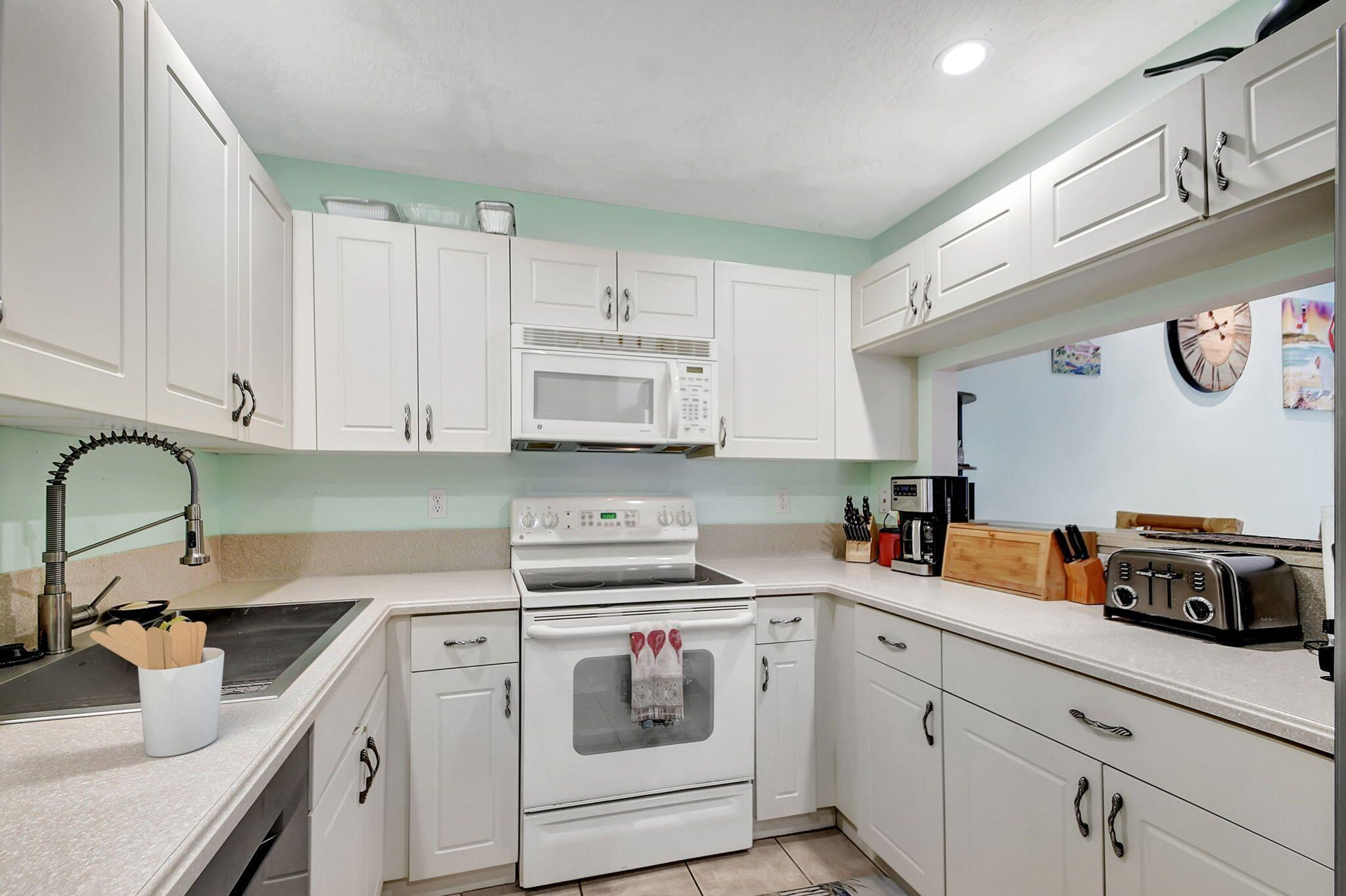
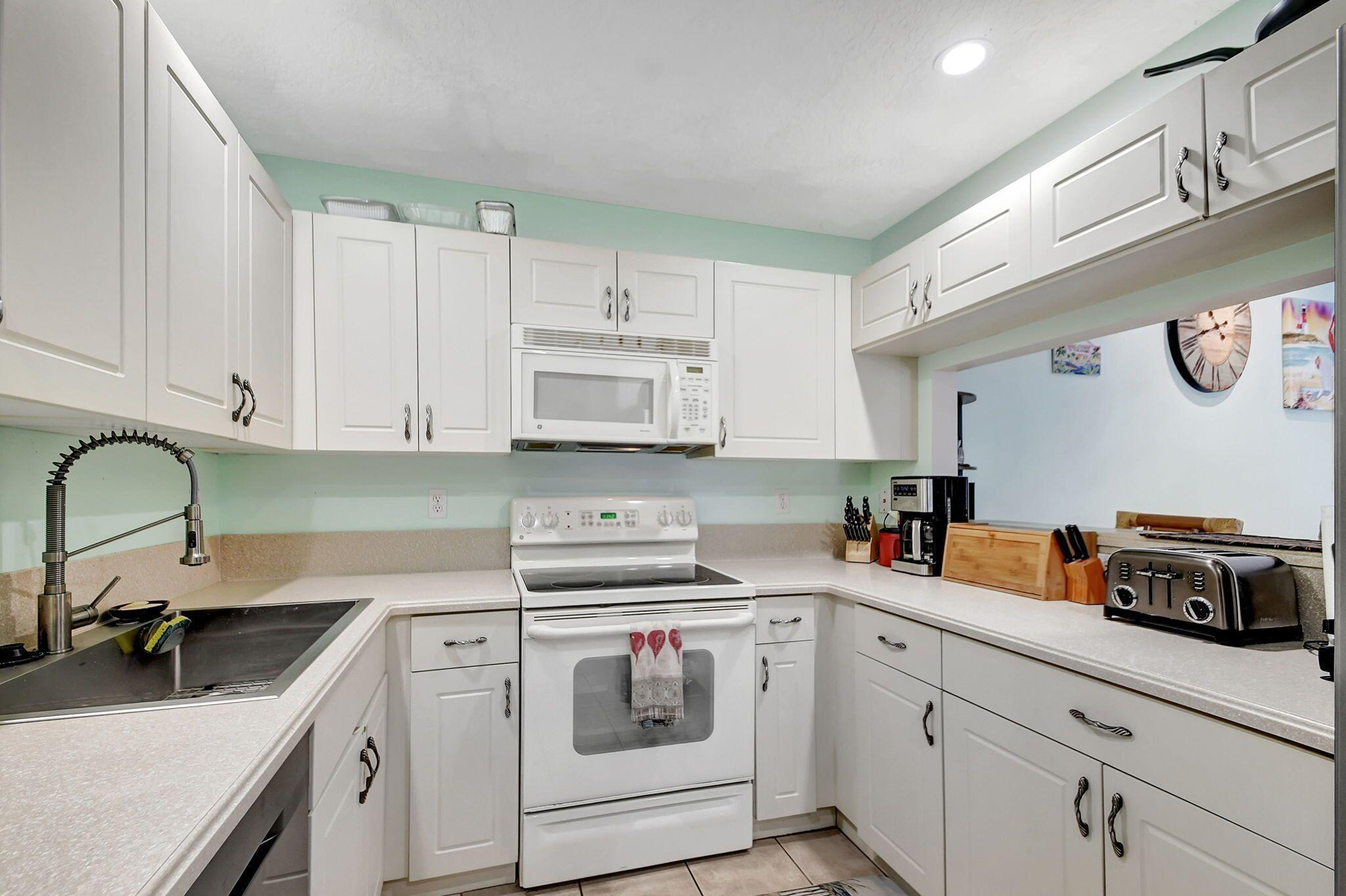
- utensil holder (161, 681)
